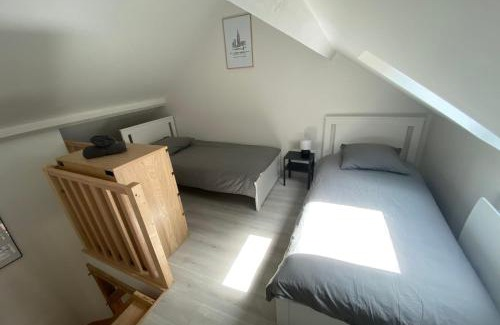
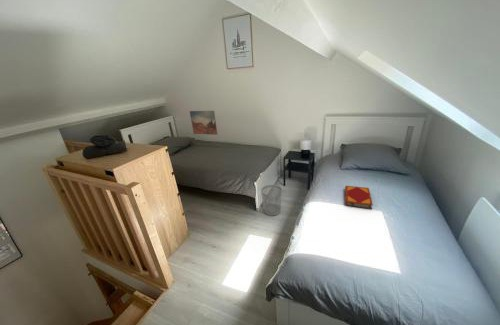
+ hardback book (357, 196)
+ wall art (203, 122)
+ wastebasket (271, 200)
